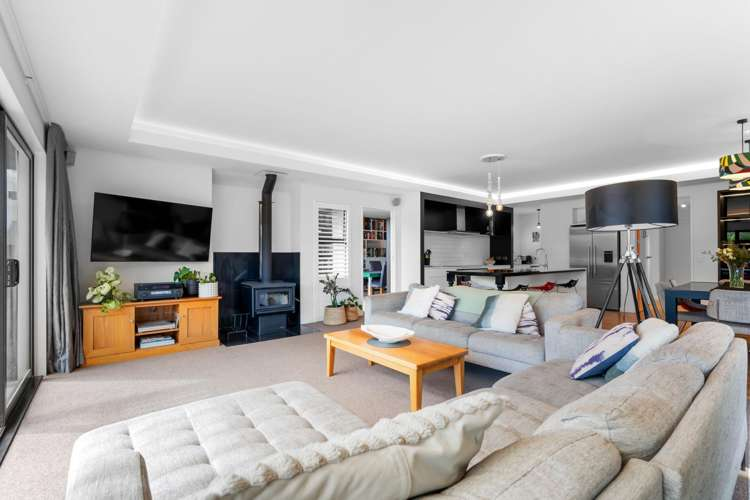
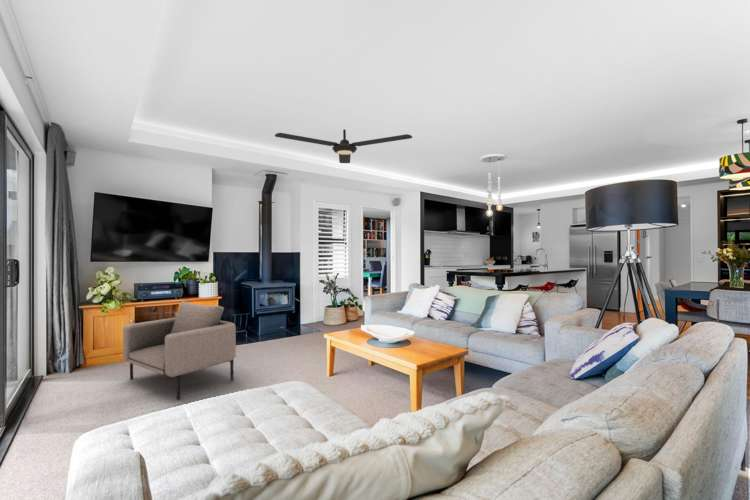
+ ceiling fan (344, 145)
+ armchair (182, 343)
